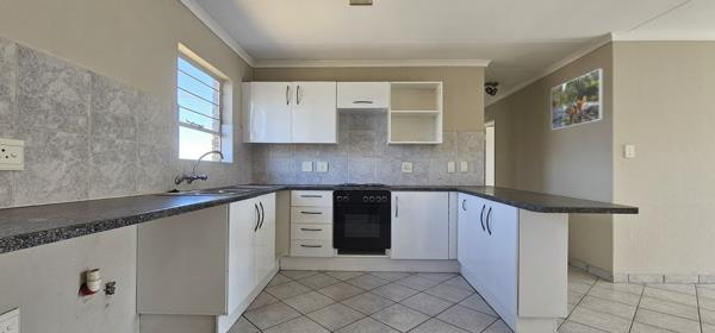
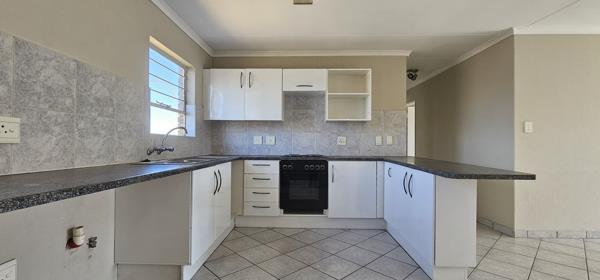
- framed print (573, 102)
